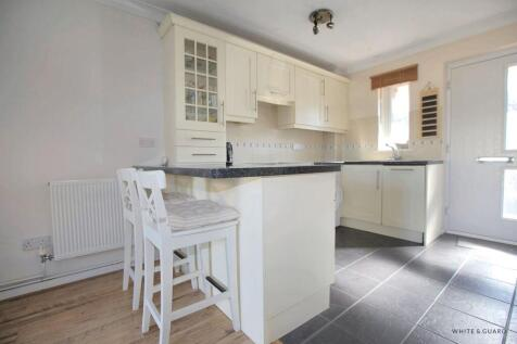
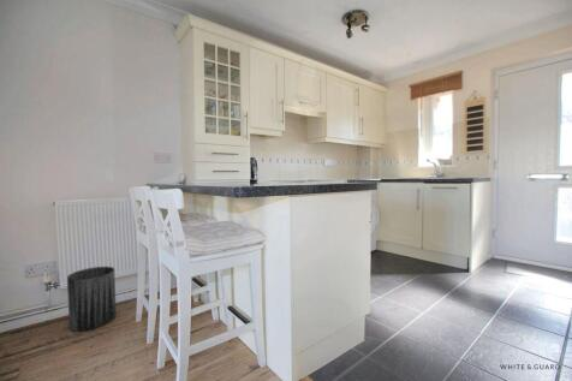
+ trash can (93, 297)
